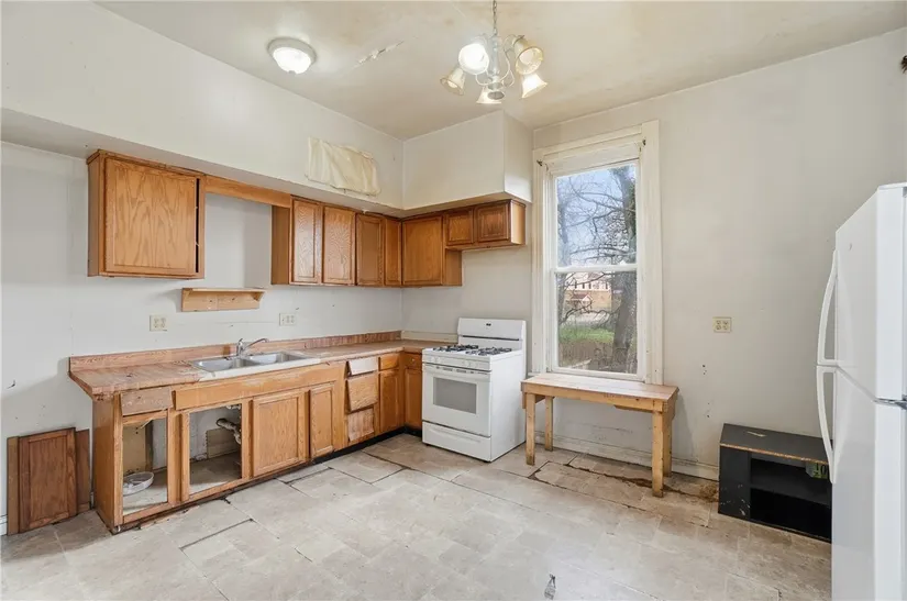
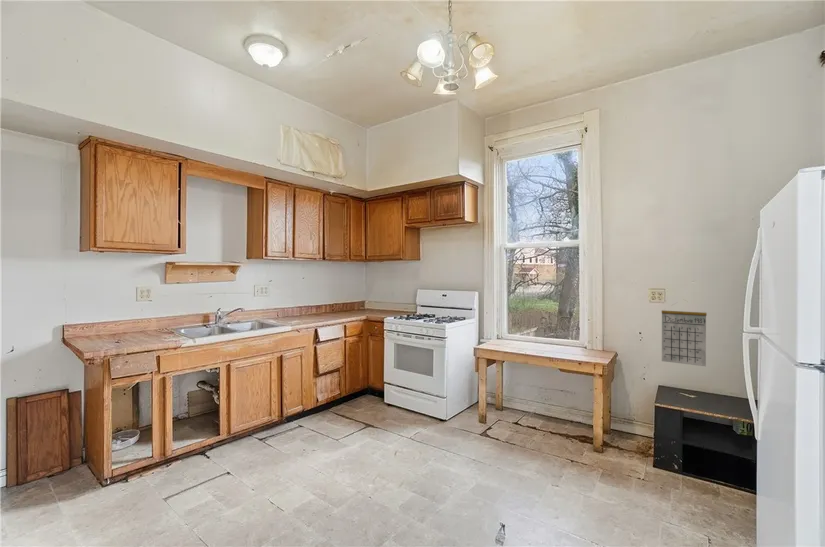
+ calendar (683, 331)
